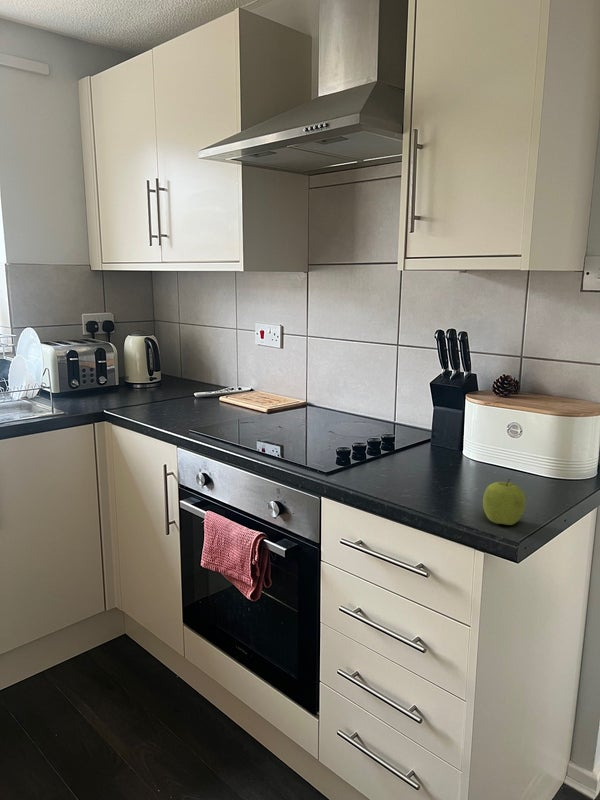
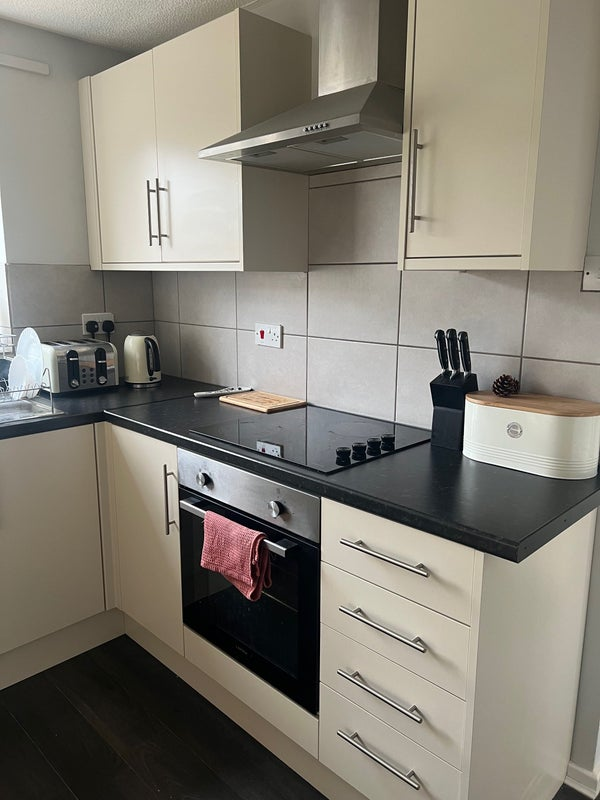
- fruit (504, 501)
